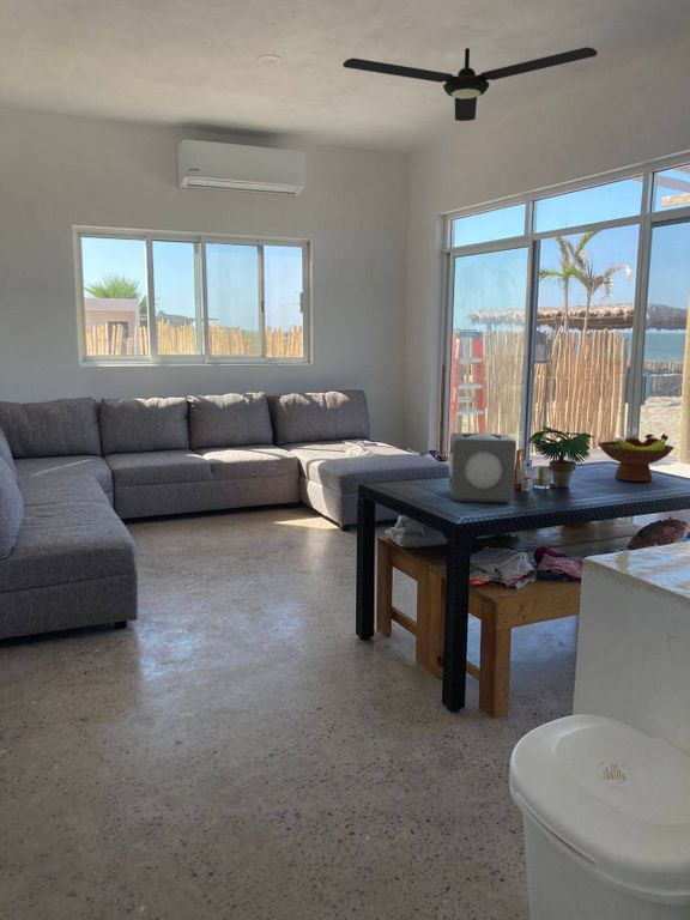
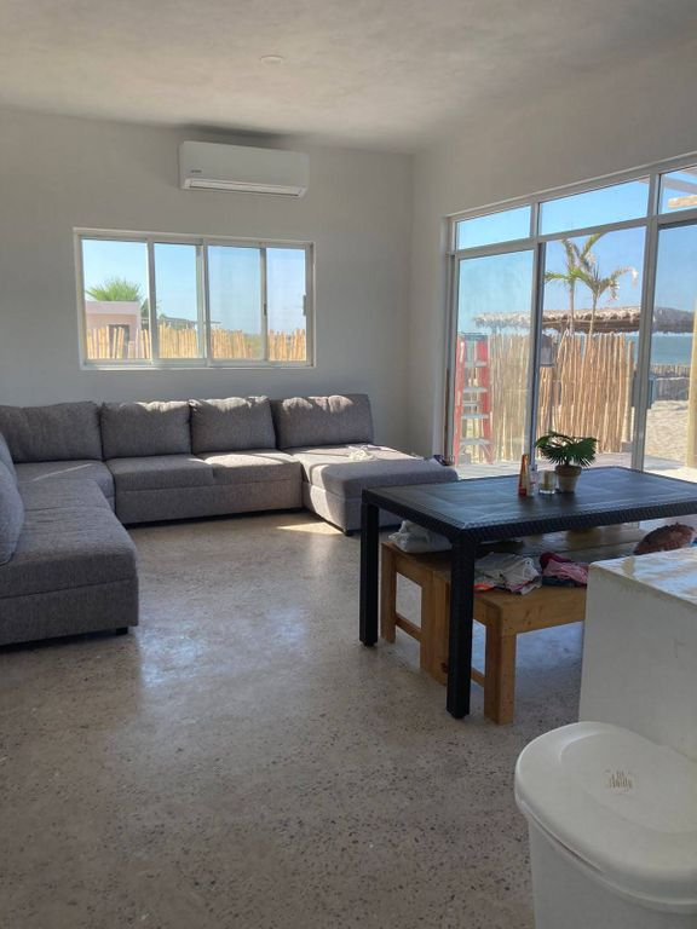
- speaker (480, 465)
- ceiling fan (466, 81)
- fruit bowl (634, 455)
